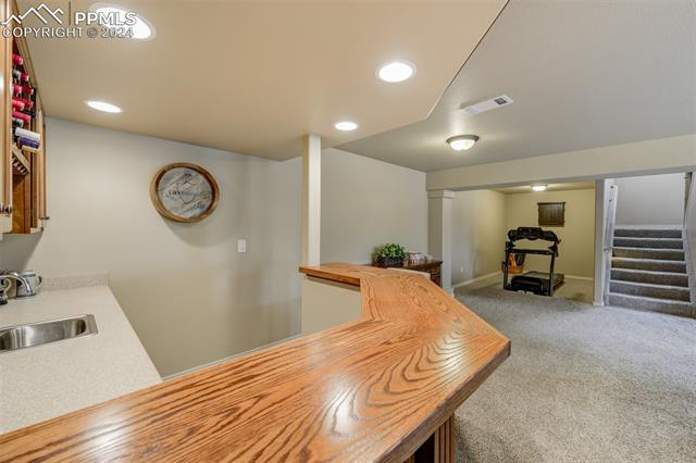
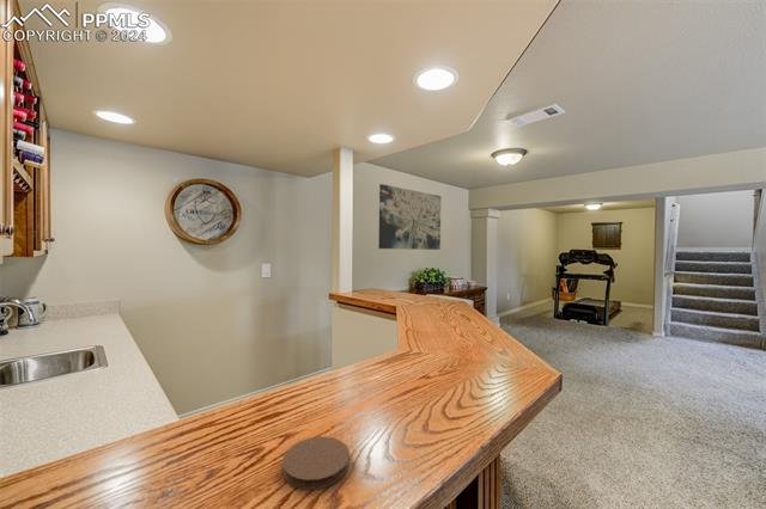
+ coaster (316, 460)
+ wall art (412, 220)
